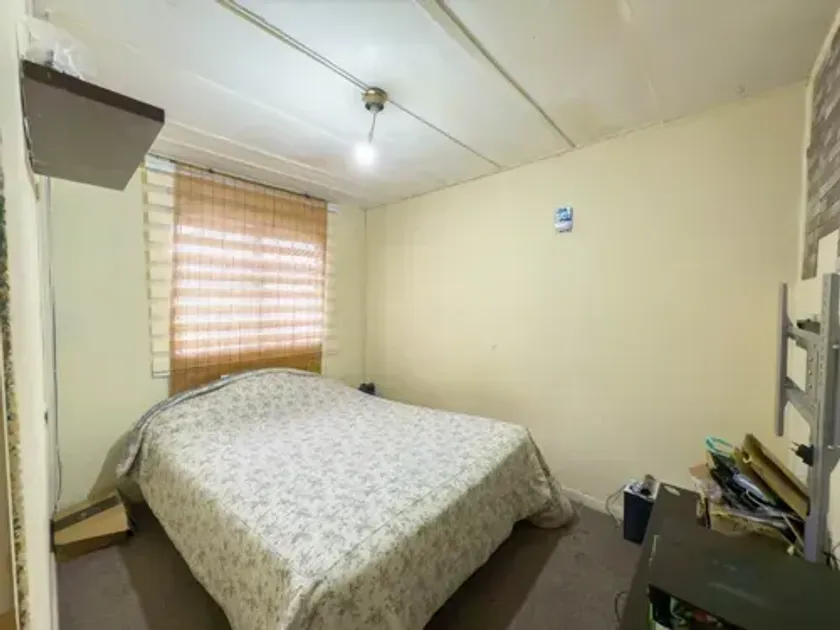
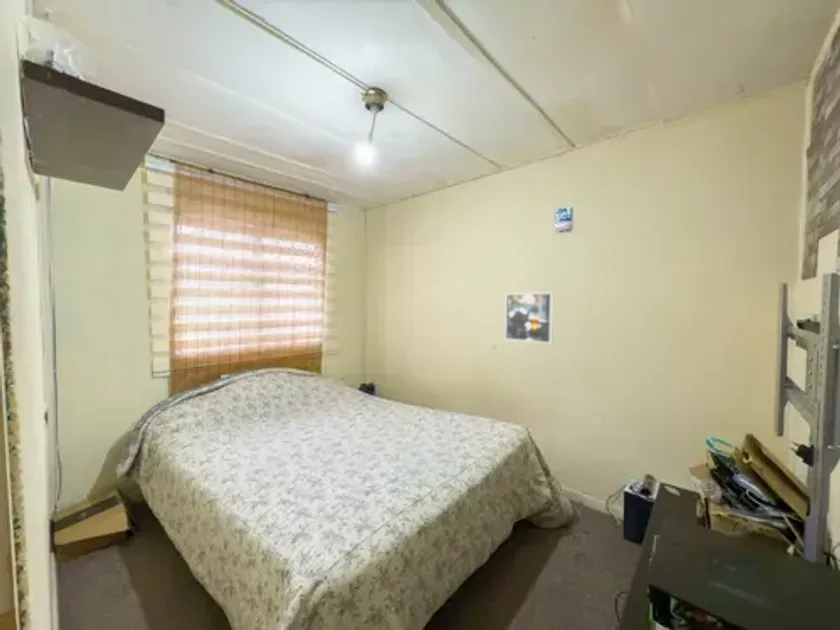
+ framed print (528, 317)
